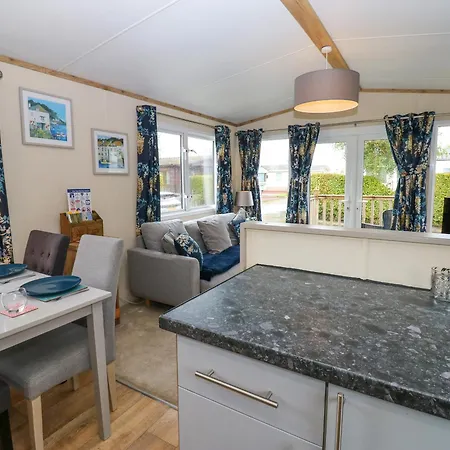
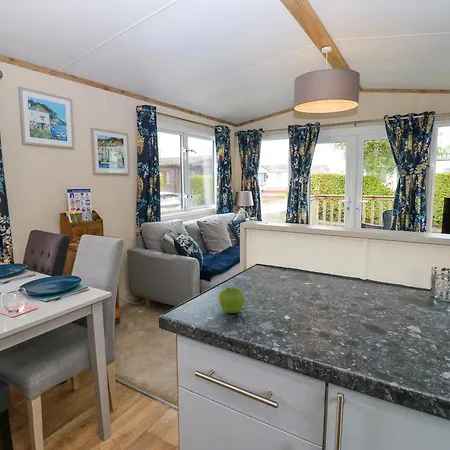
+ fruit (231, 299)
